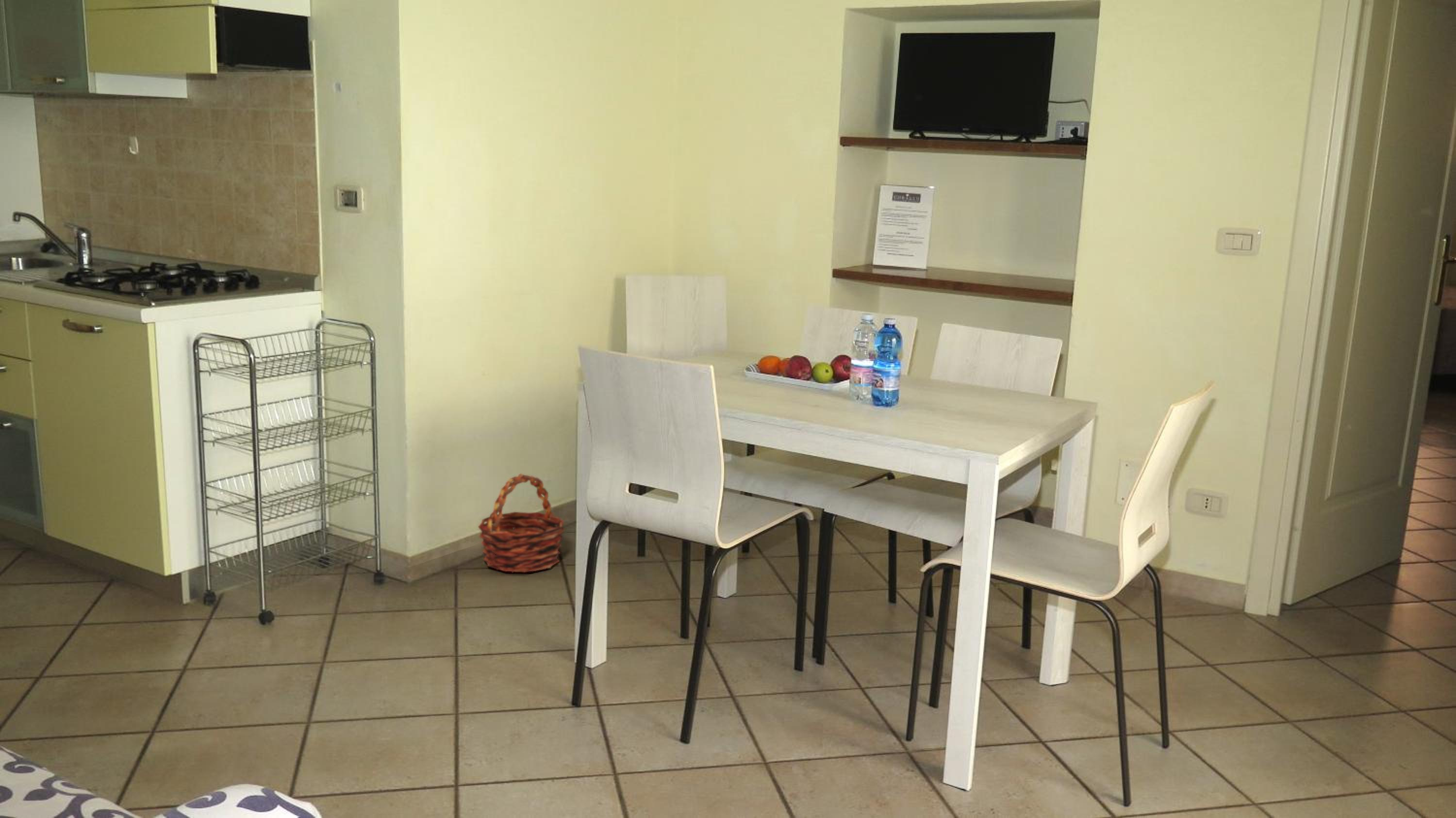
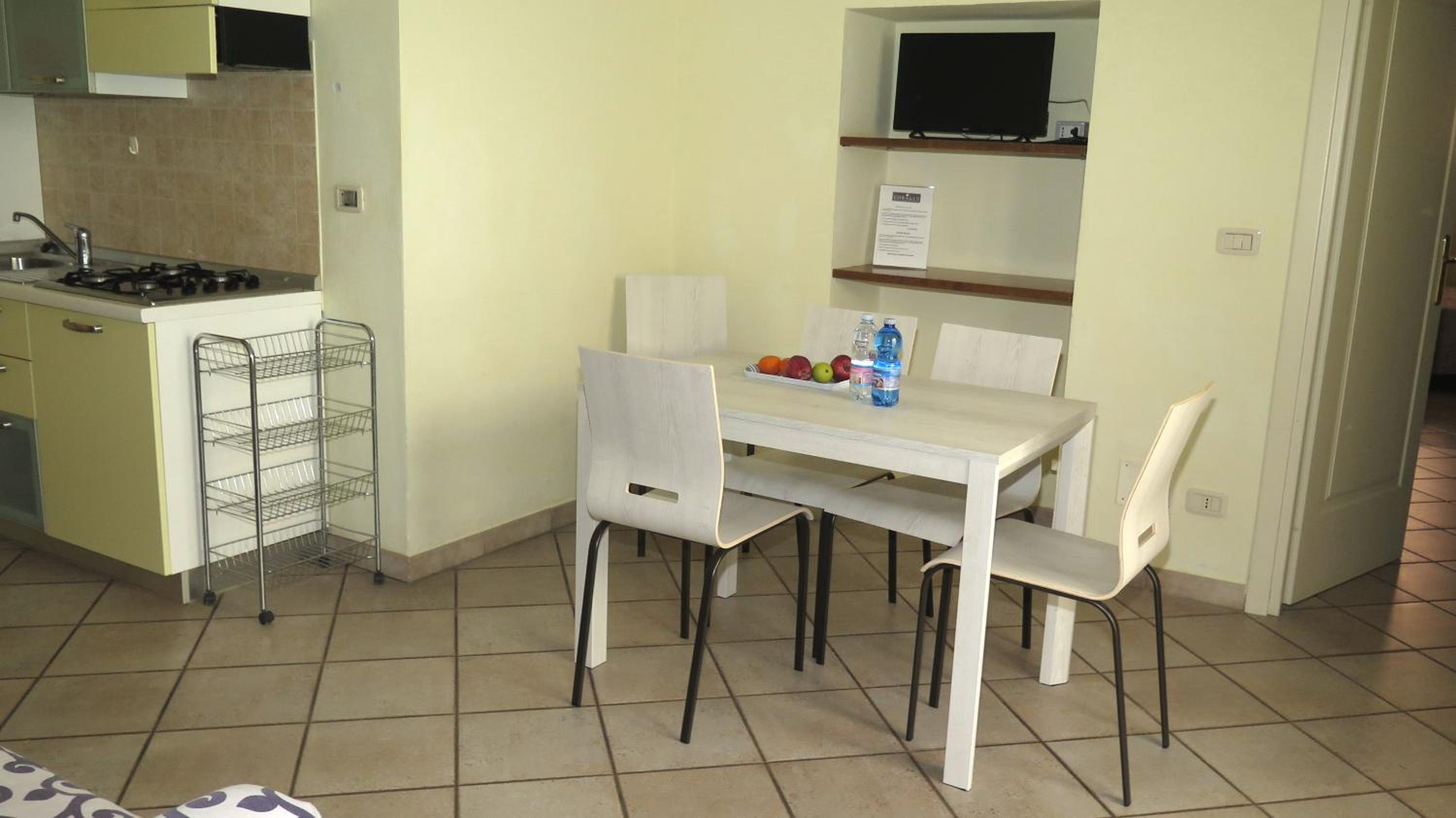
- basket (521, 518)
